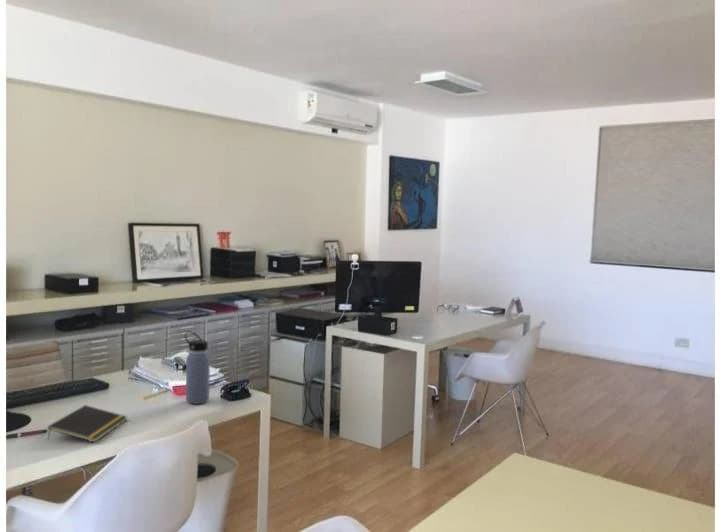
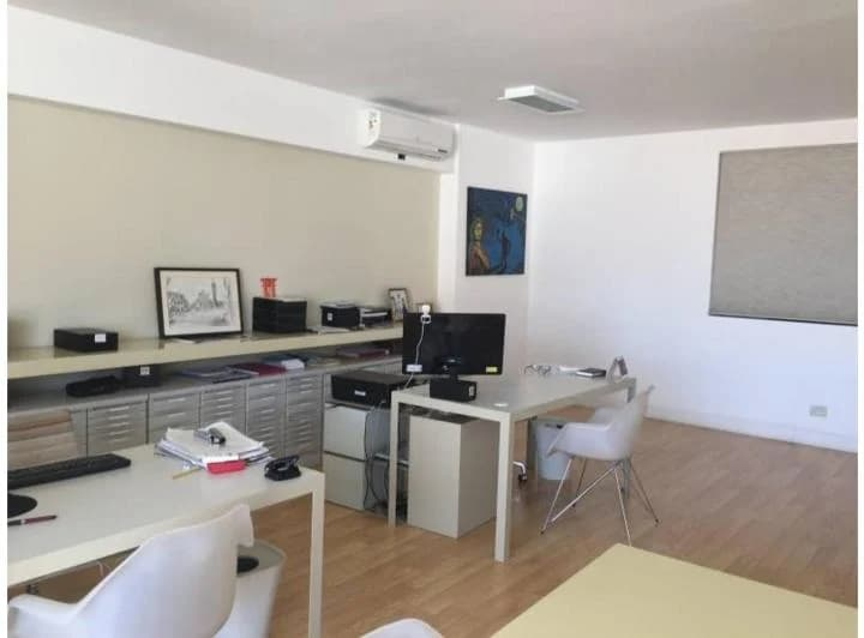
- notepad (89, 422)
- water bottle (197, 366)
